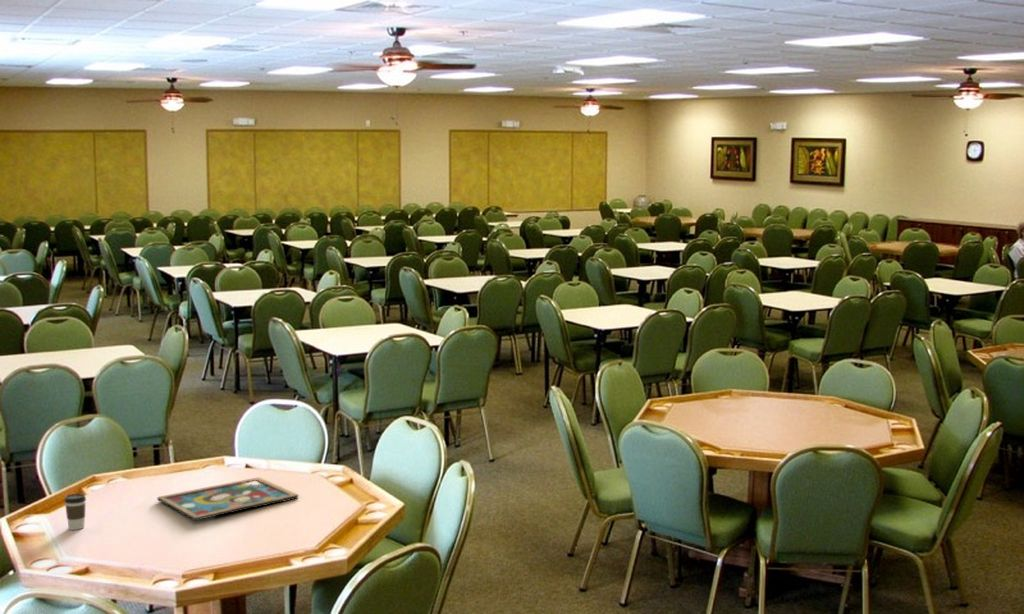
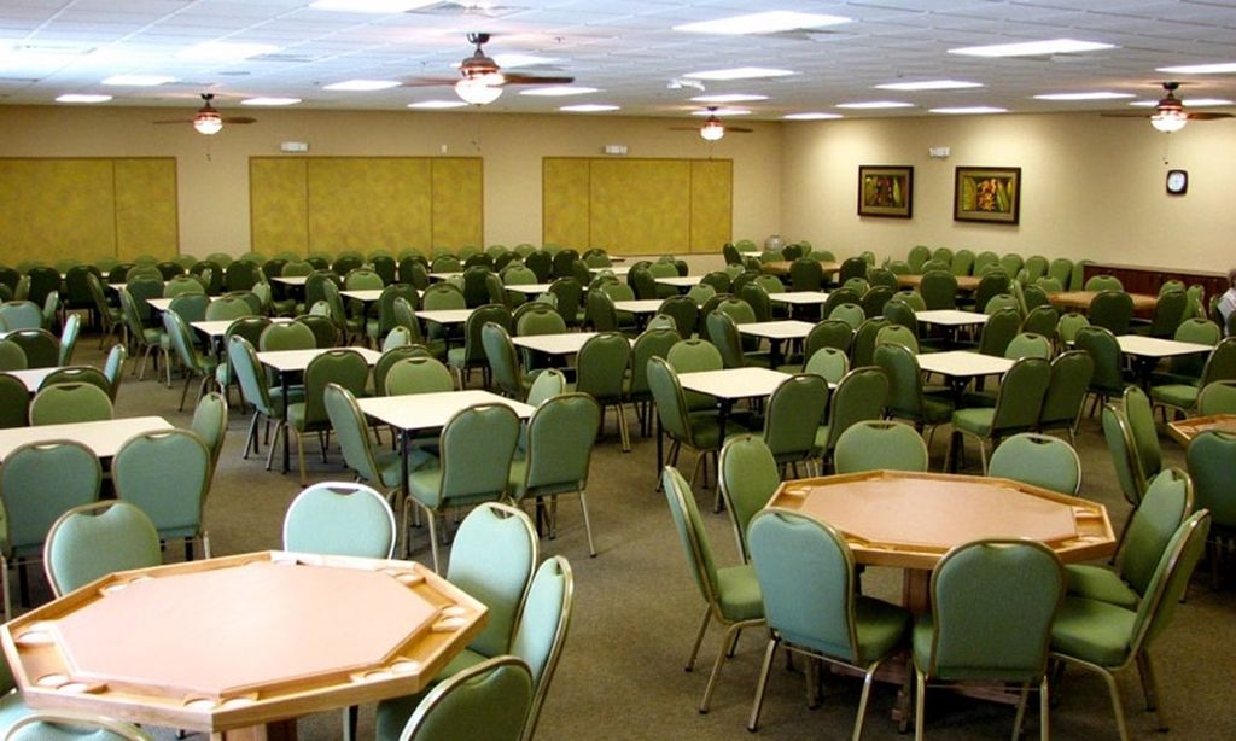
- coffee cup (75, 511)
- framed painting (228, 497)
